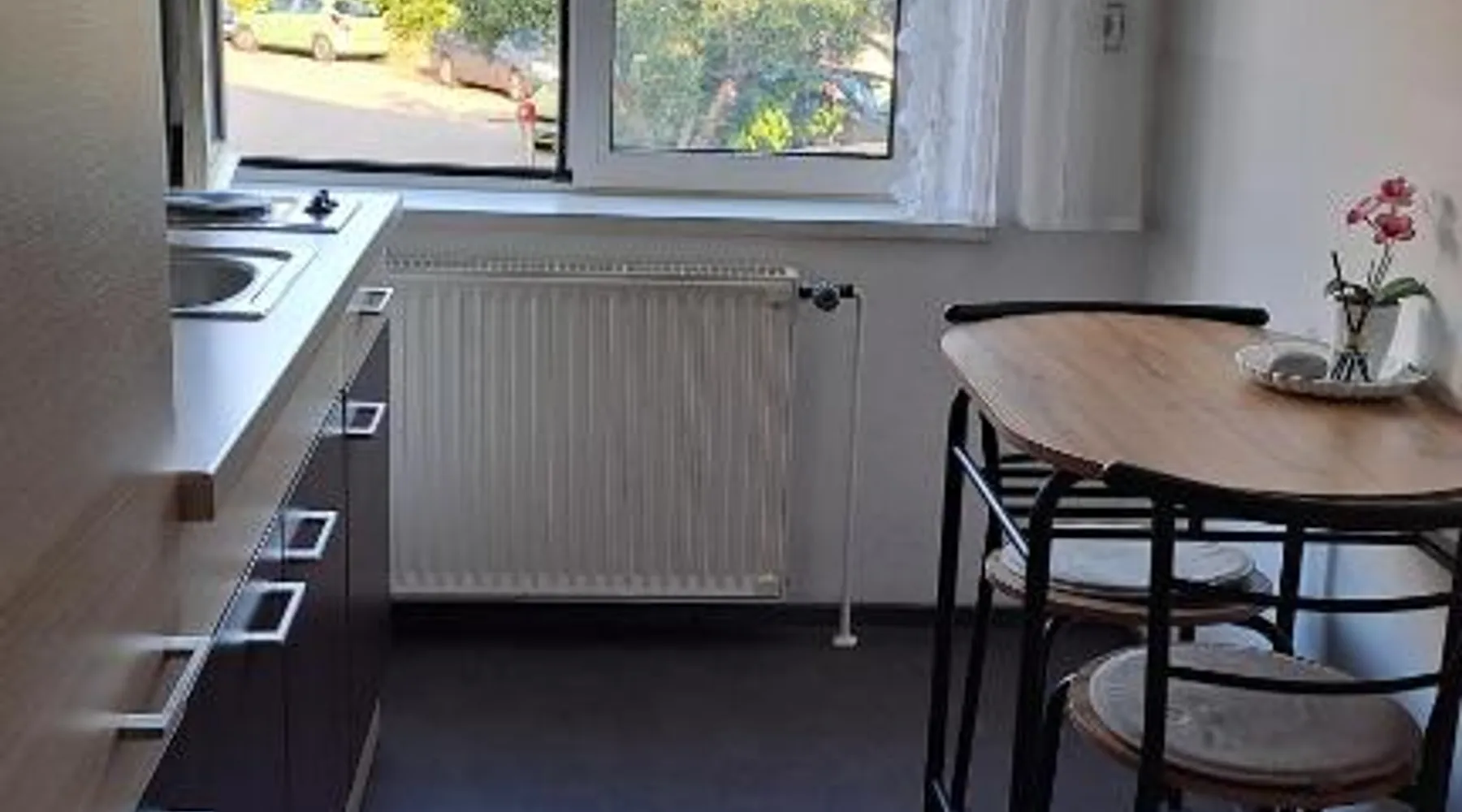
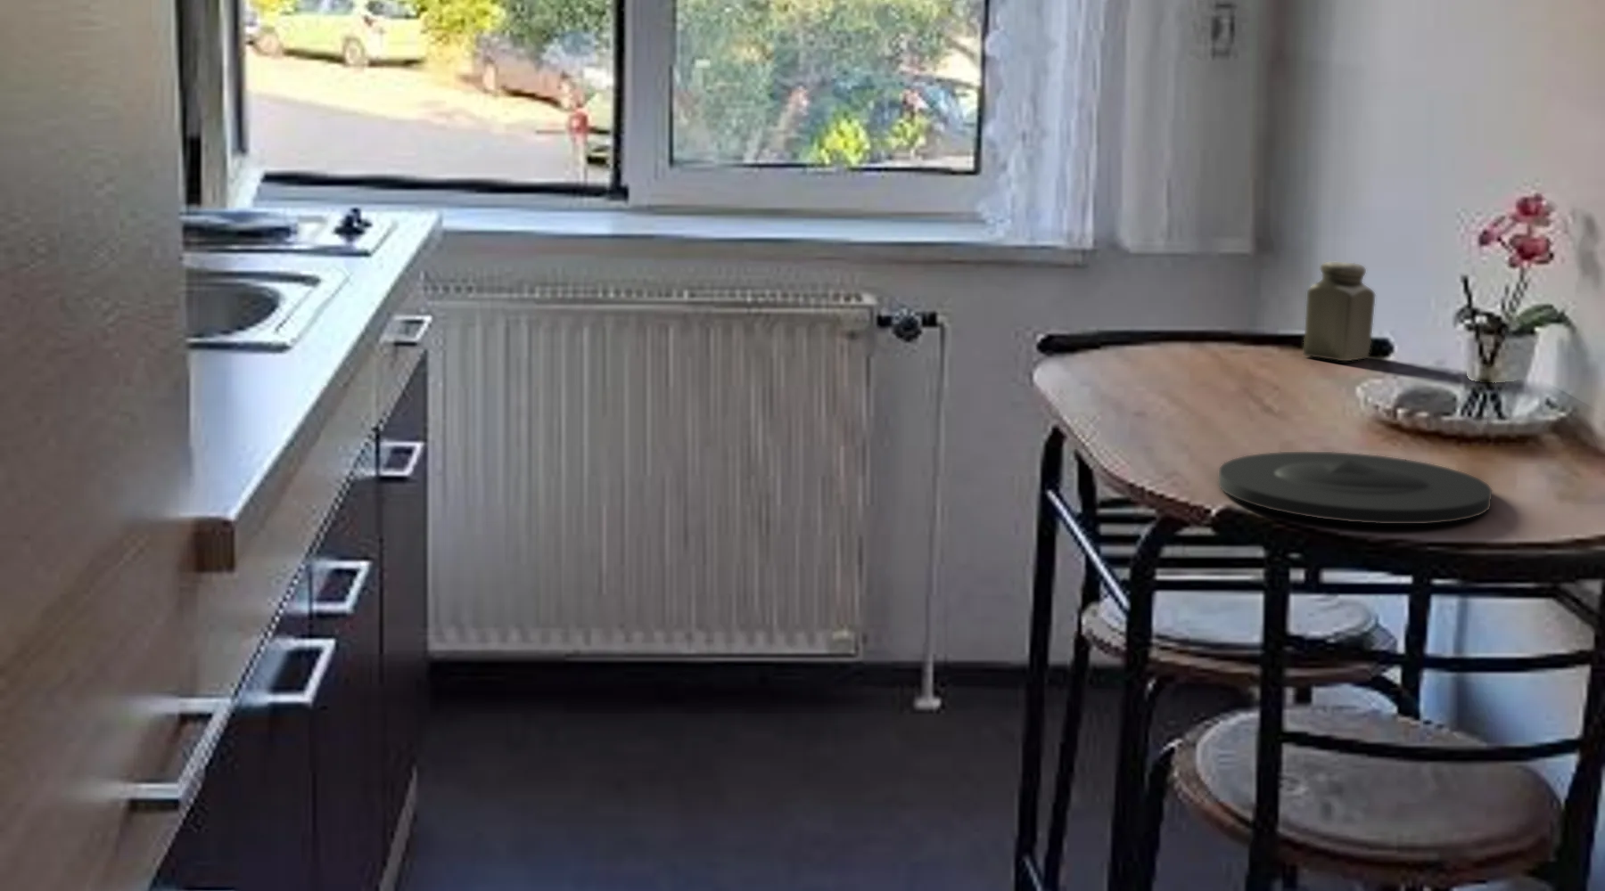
+ plate (1354, 476)
+ salt shaker (1339, 309)
